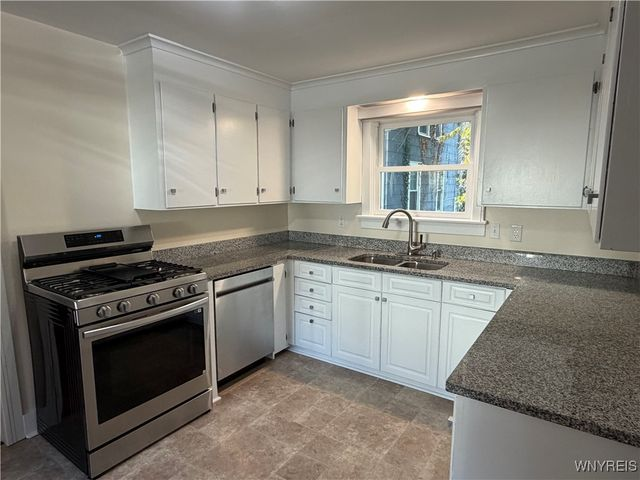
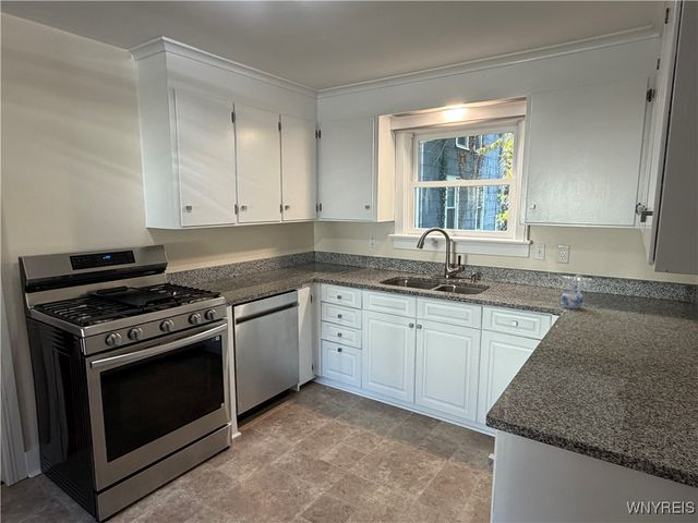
+ ceramic pitcher (573, 291)
